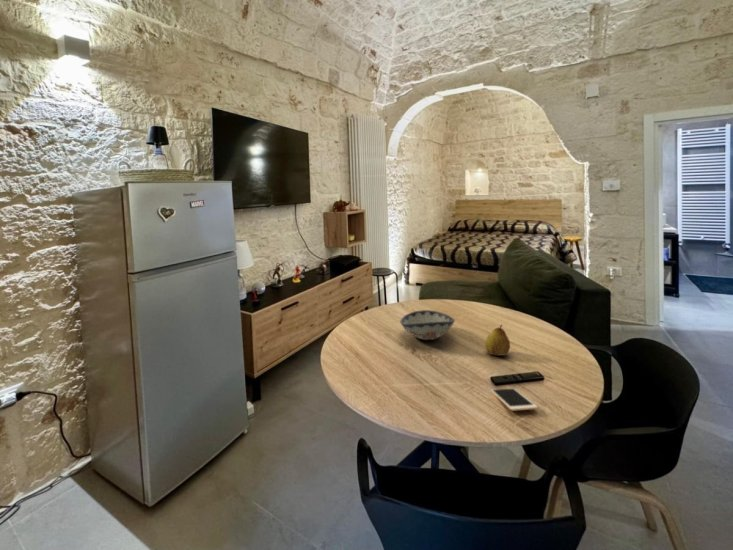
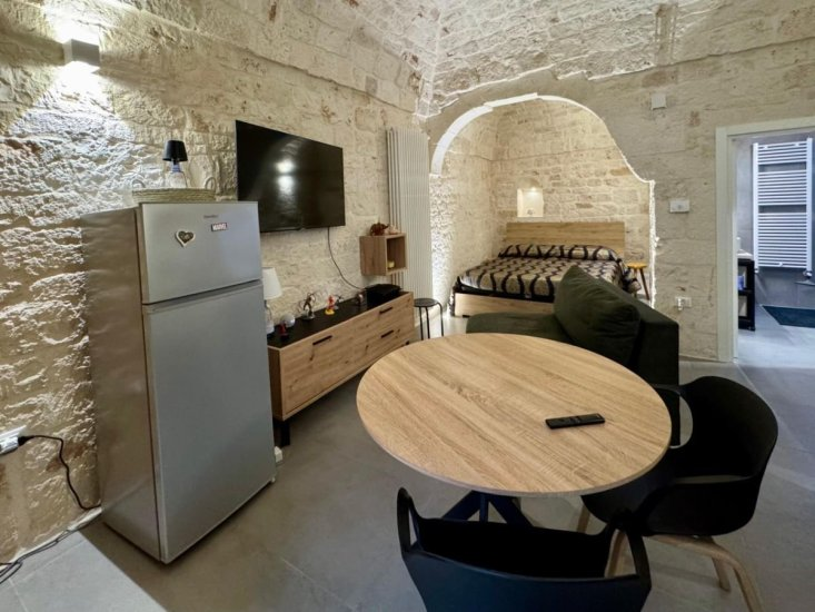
- cell phone (511, 397)
- fruit (497, 338)
- decorative bowl (427, 326)
